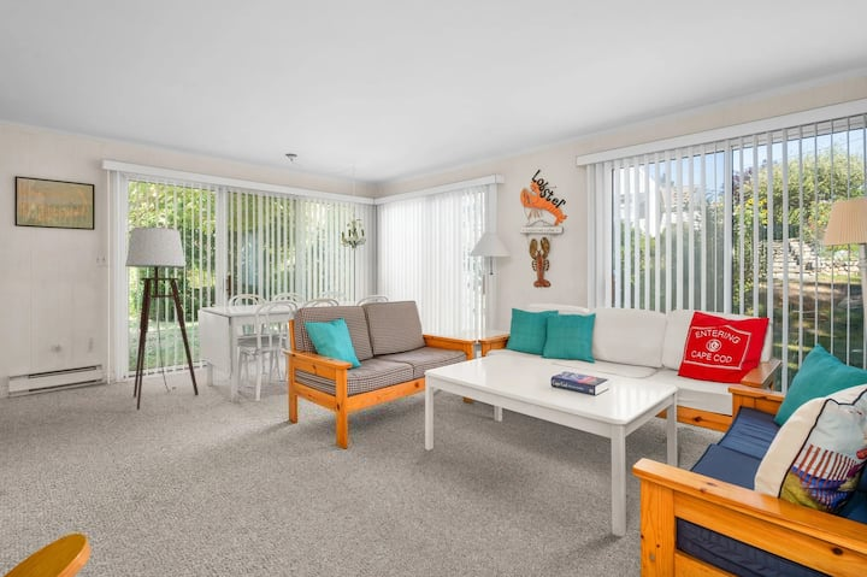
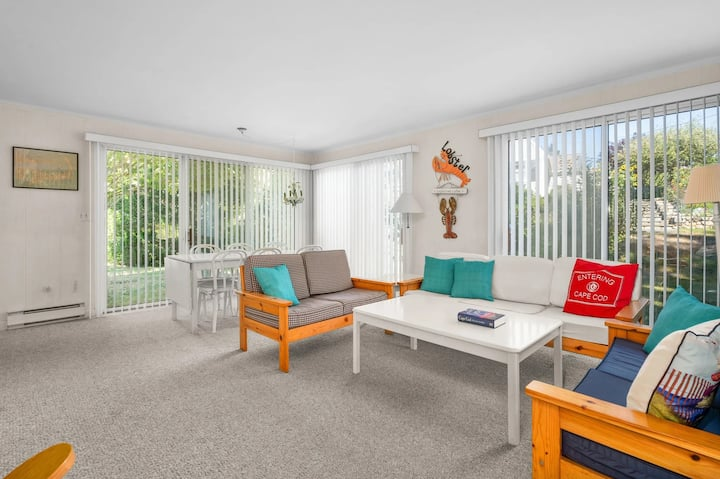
- floor lamp (158, 316)
